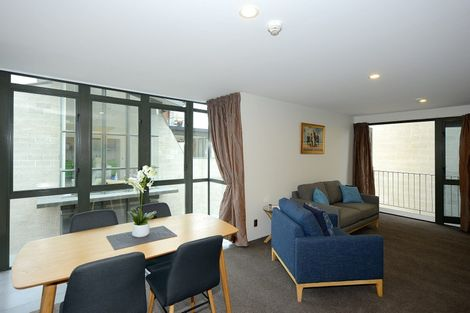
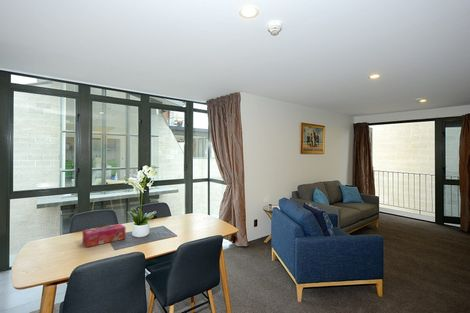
+ tissue box (104, 234)
